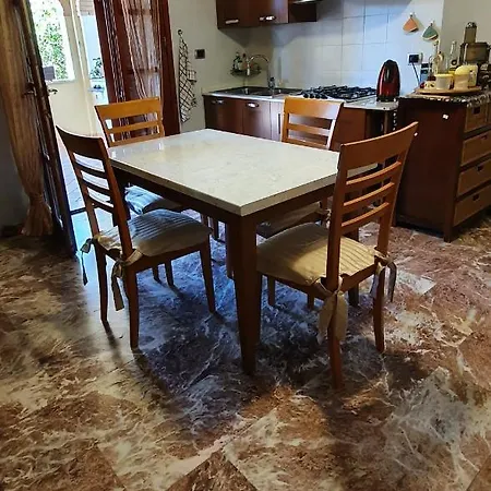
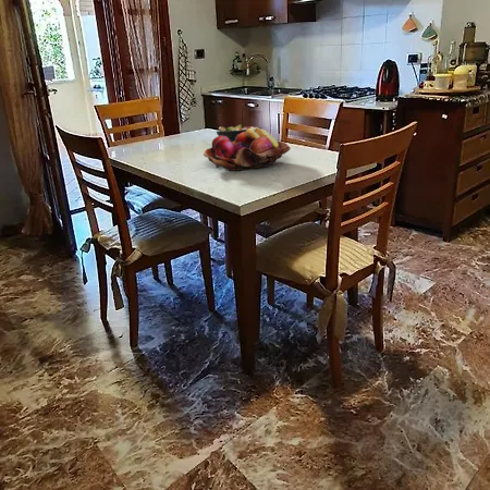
+ fruit basket (247, 147)
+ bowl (240, 133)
